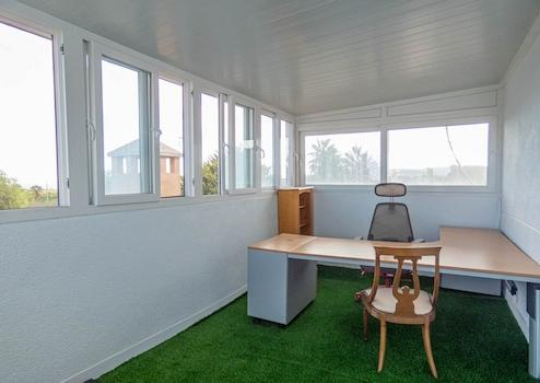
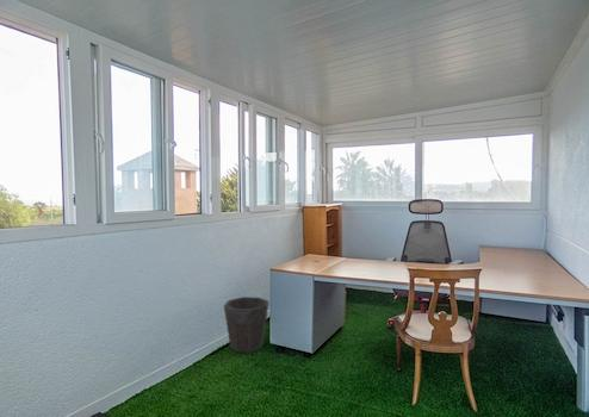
+ waste bin (247, 324)
